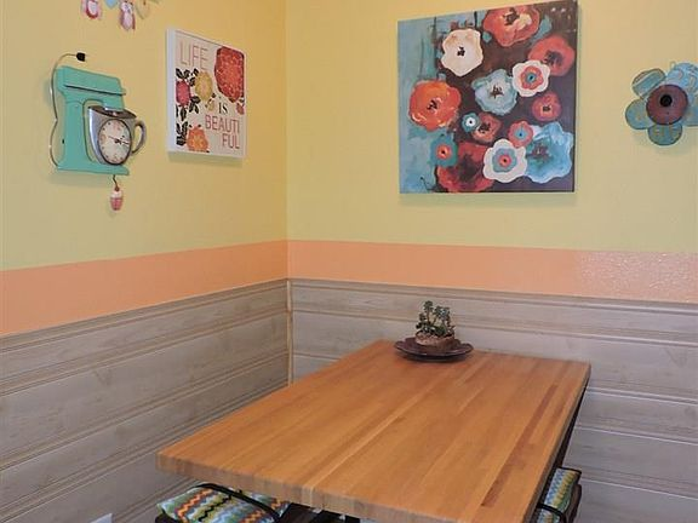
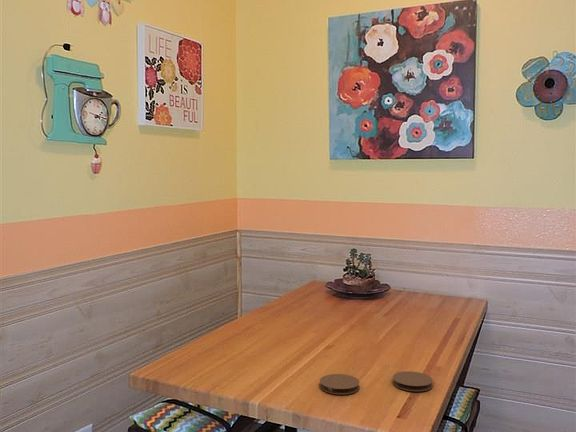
+ coaster (412, 380)
+ coaster (339, 383)
